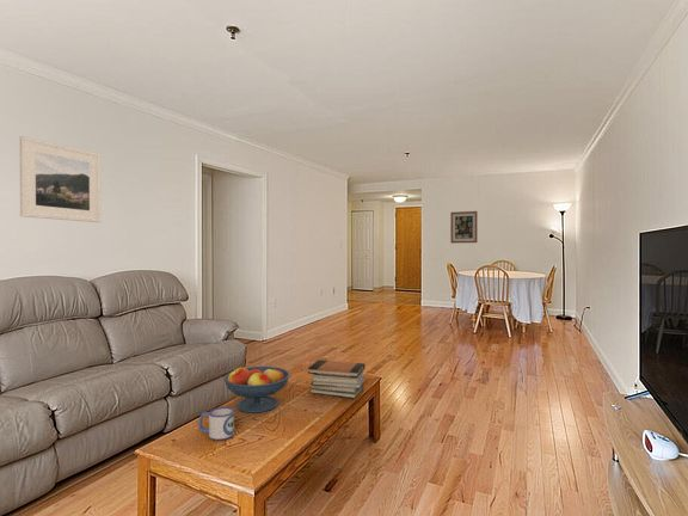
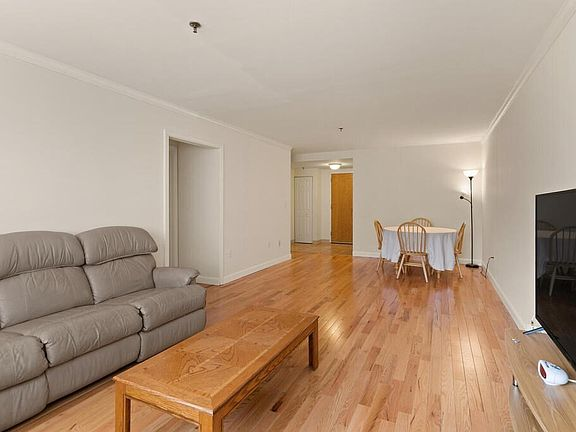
- fruit bowl (257, 385)
- mug (216, 423)
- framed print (63, 183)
- wall art (463, 227)
- book stack (337, 377)
